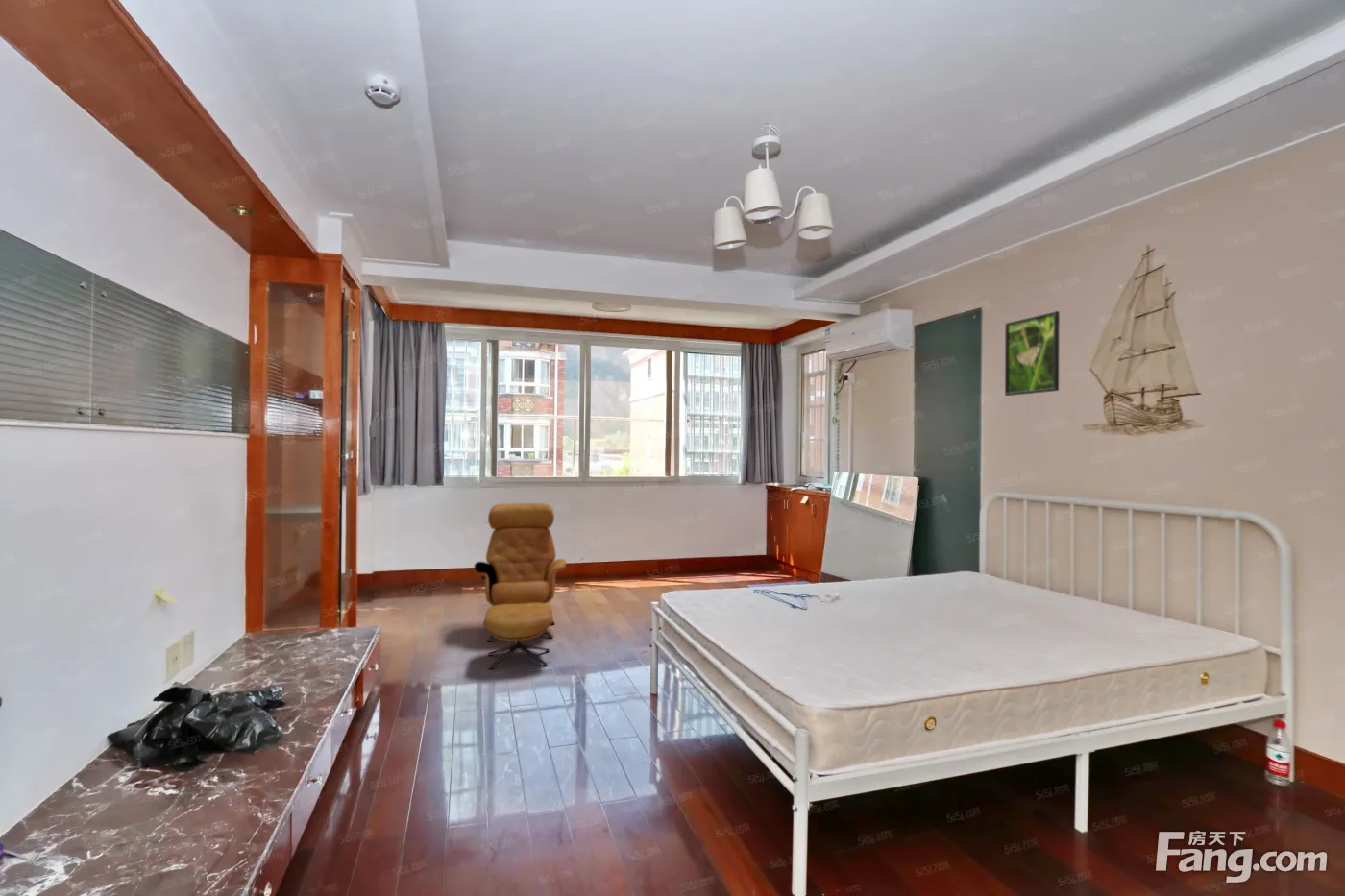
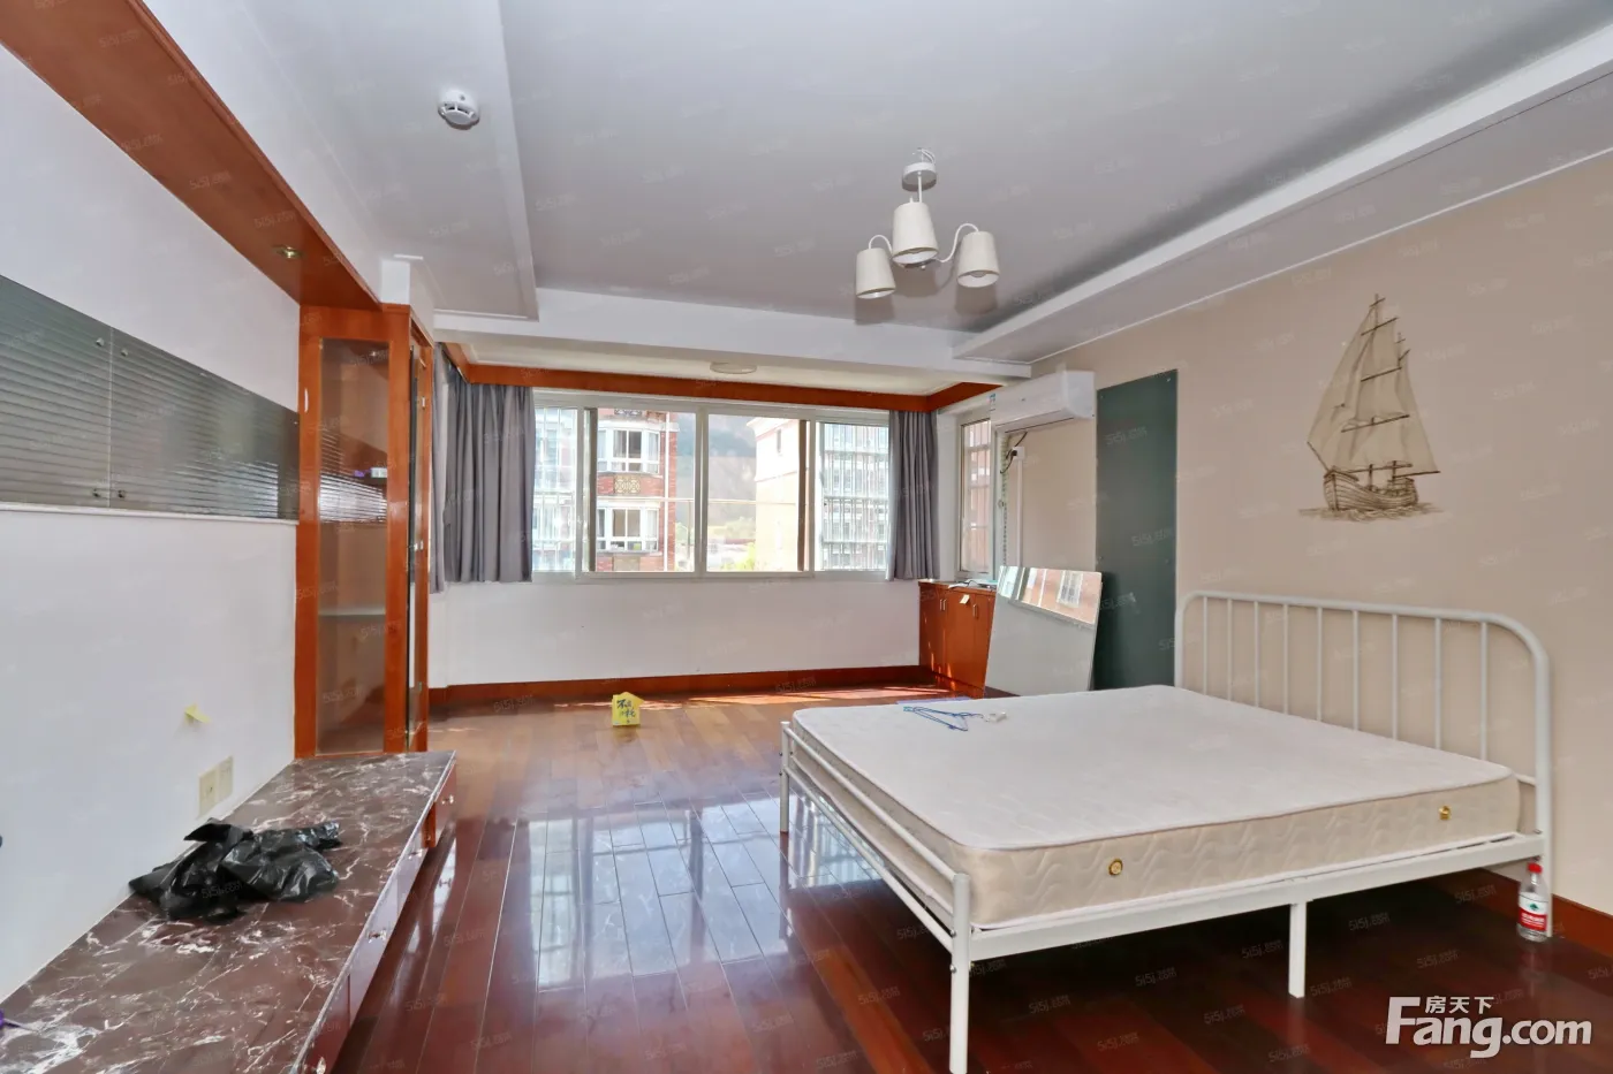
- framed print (1031, 355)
- armchair (520, 575)
